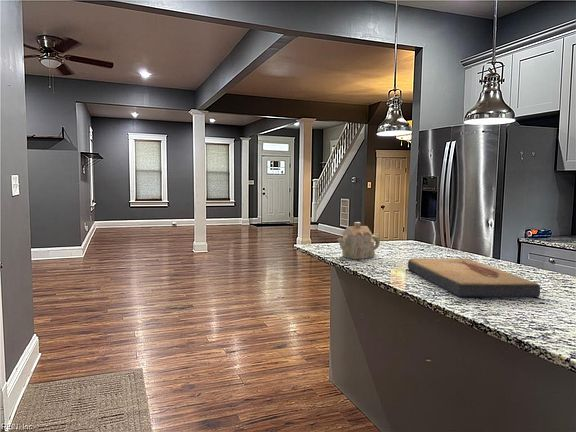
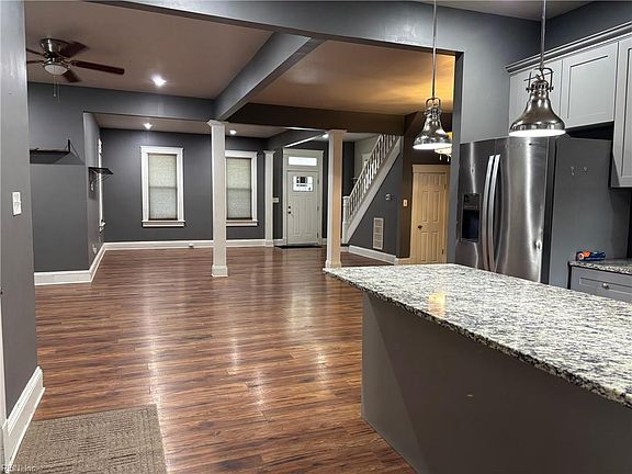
- fish fossil (464, 274)
- teapot (358, 239)
